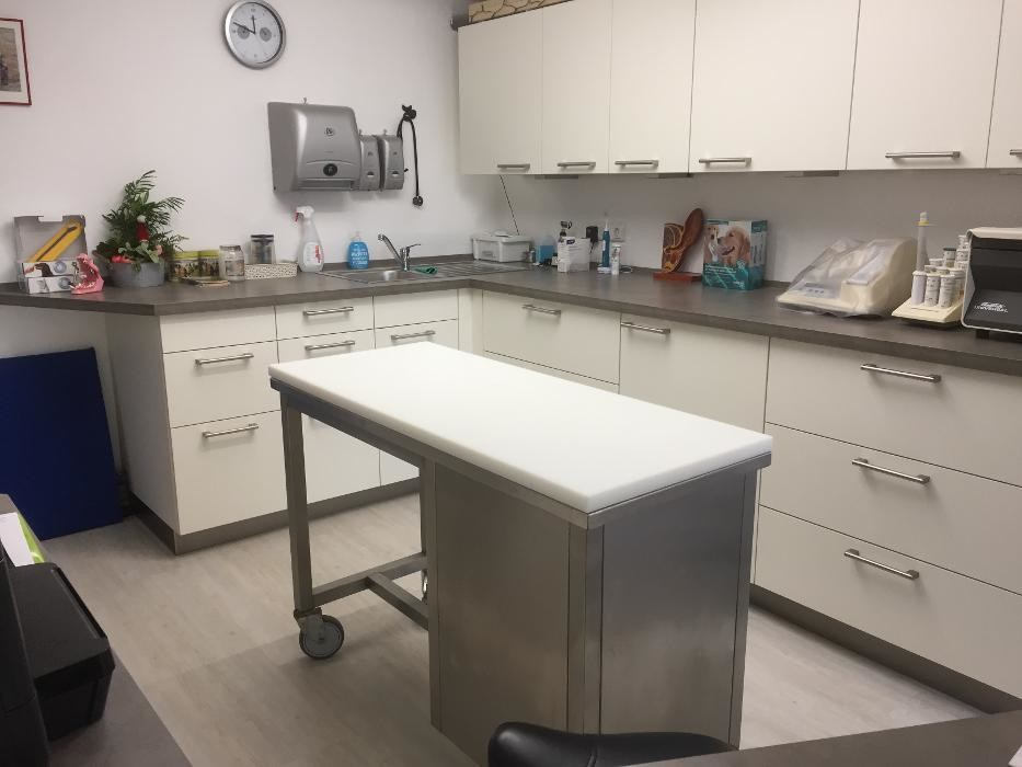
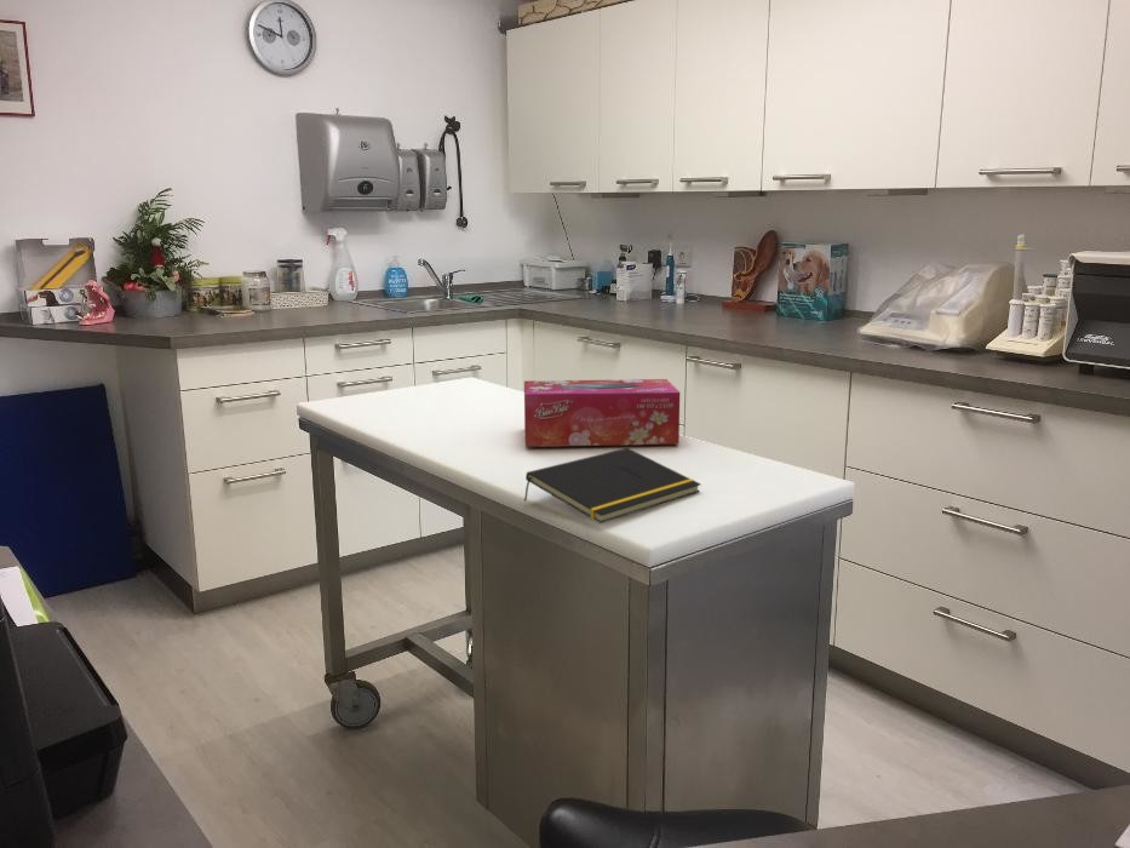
+ tissue box (598, 411)
+ notepad (614, 481)
